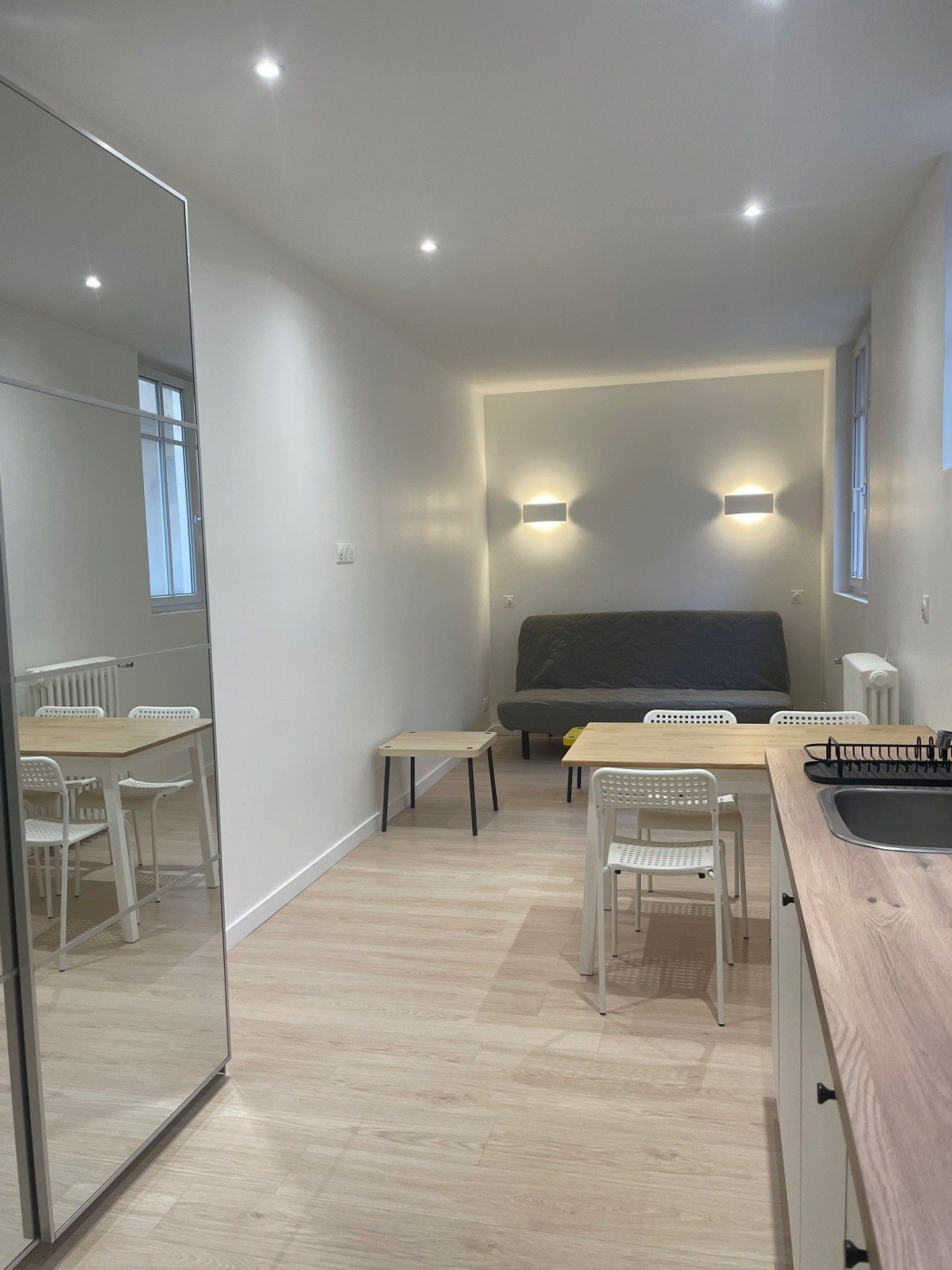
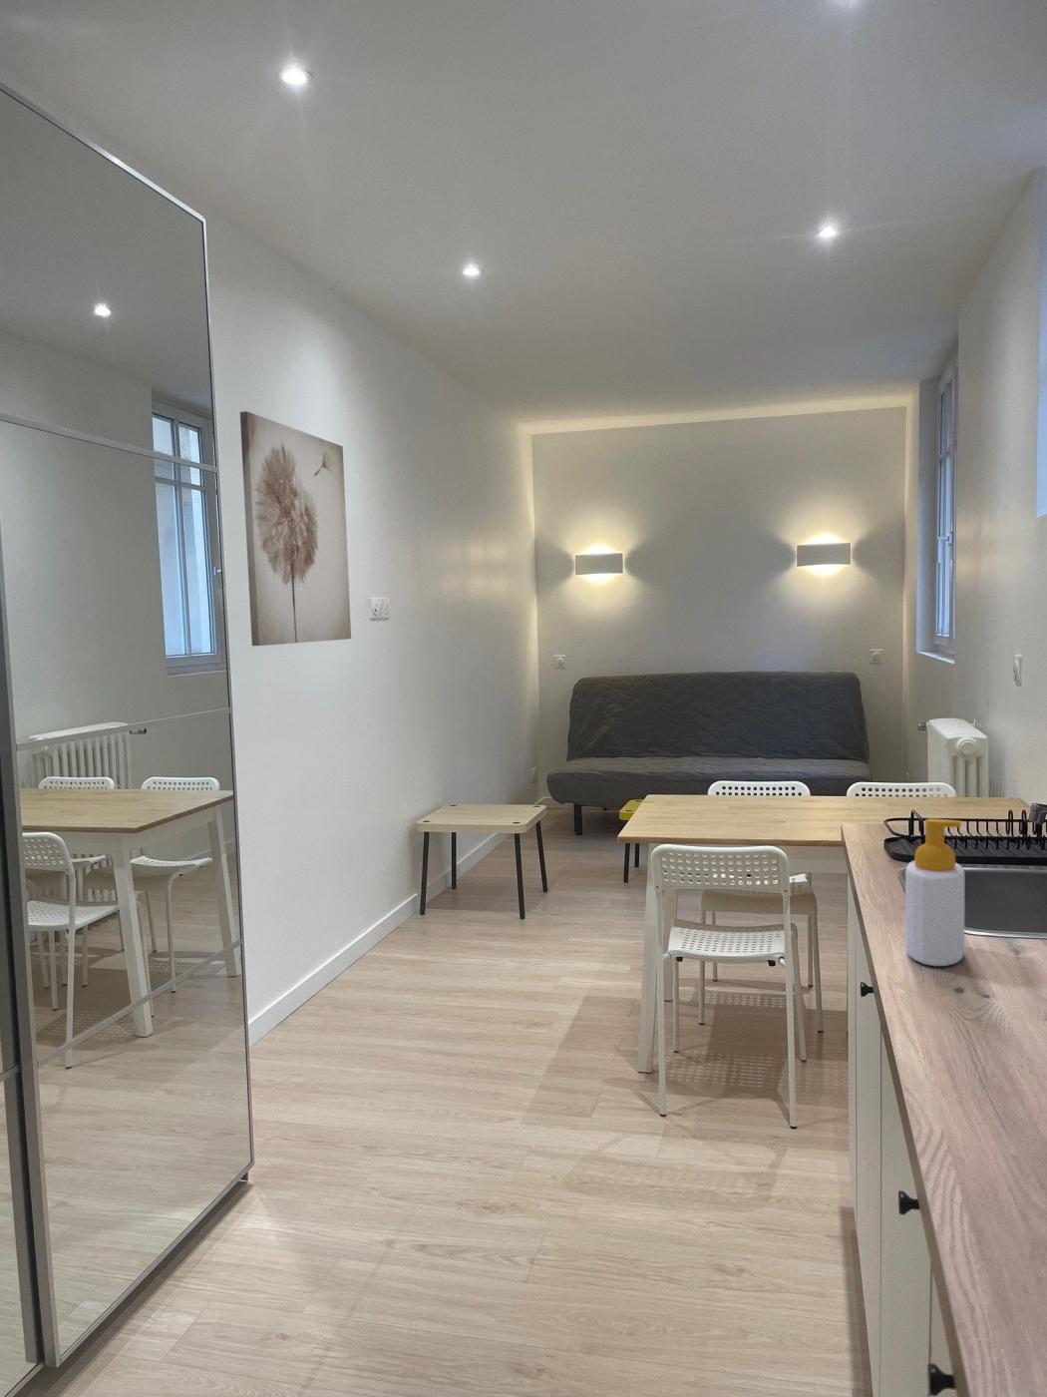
+ soap bottle (935, 887)
+ wall art (301, 537)
